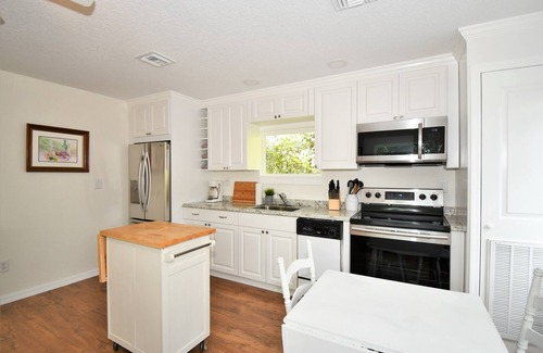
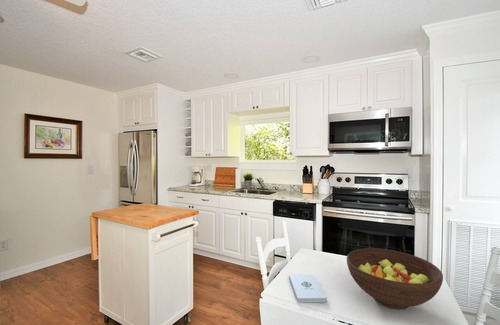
+ notepad (306, 287)
+ fruit bowl (390, 281)
